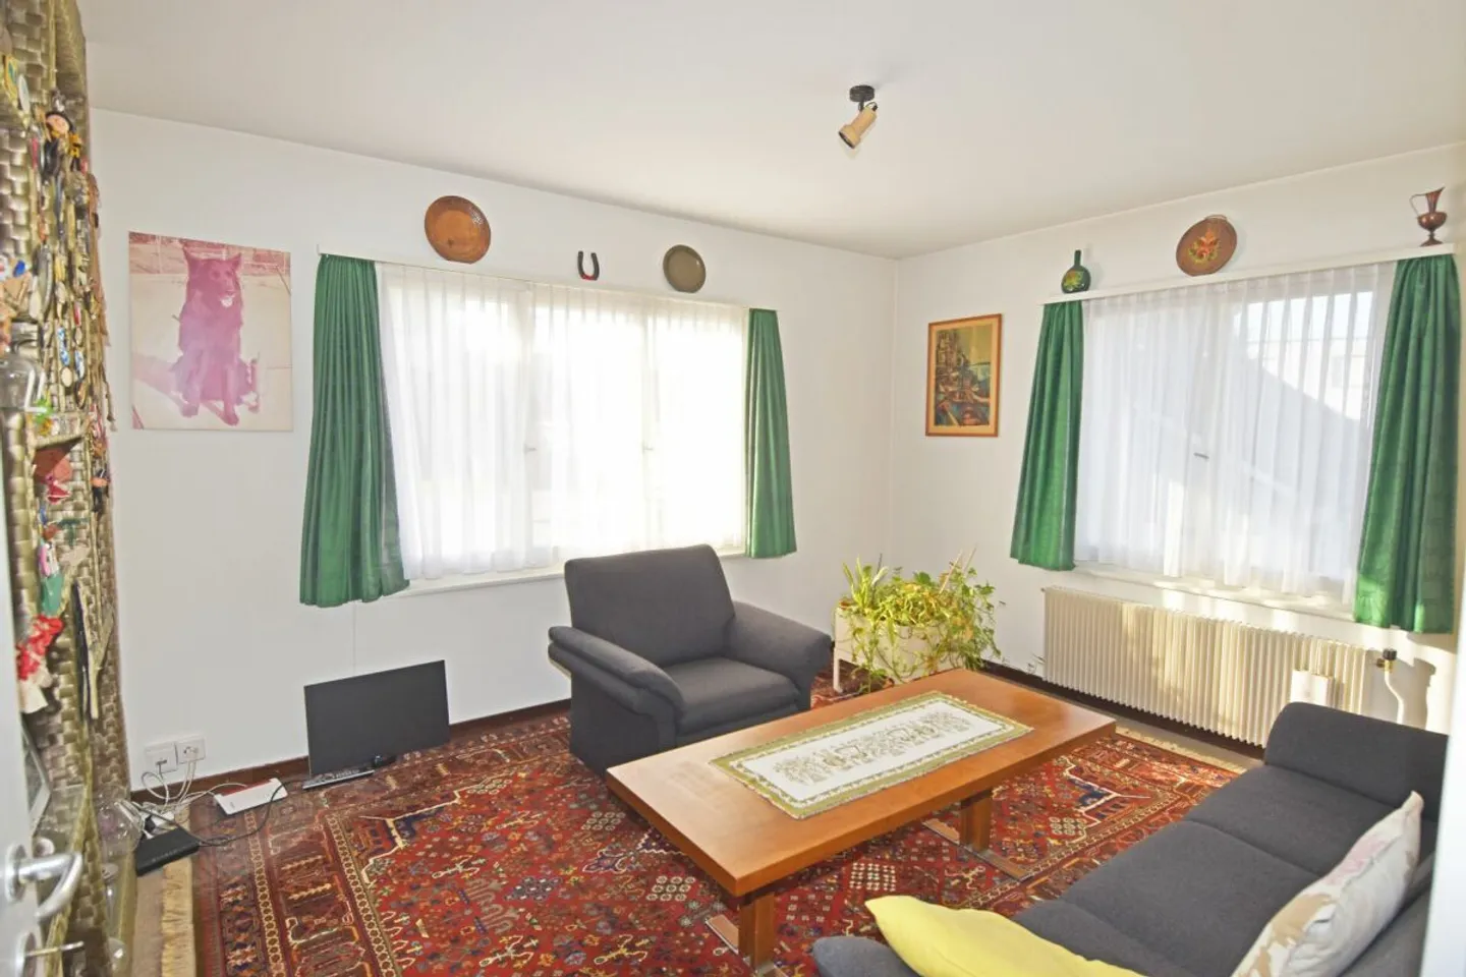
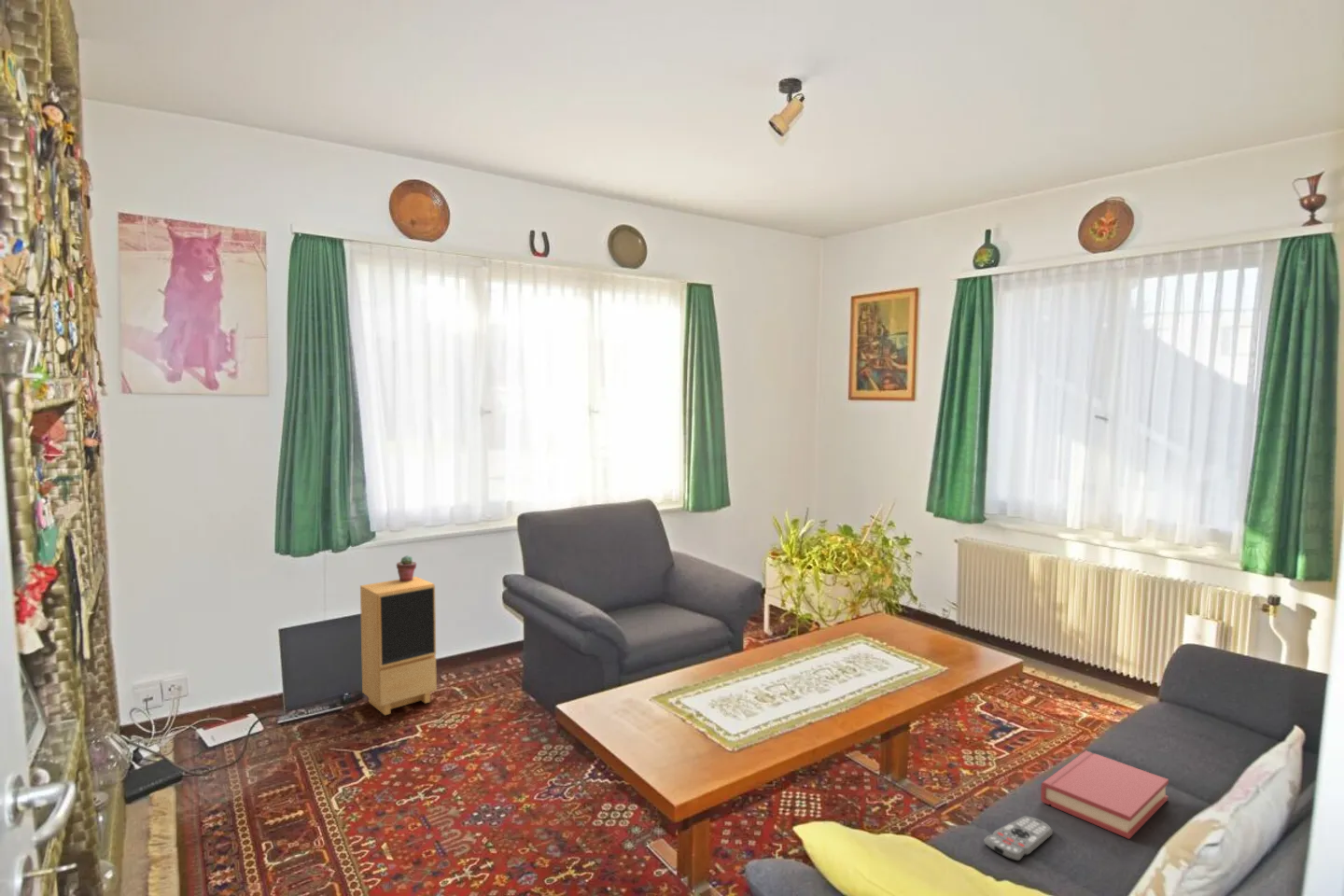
+ speaker (399, 643)
+ potted succulent (406, 567)
+ remote control (1020, 836)
+ hardback book (1104, 790)
